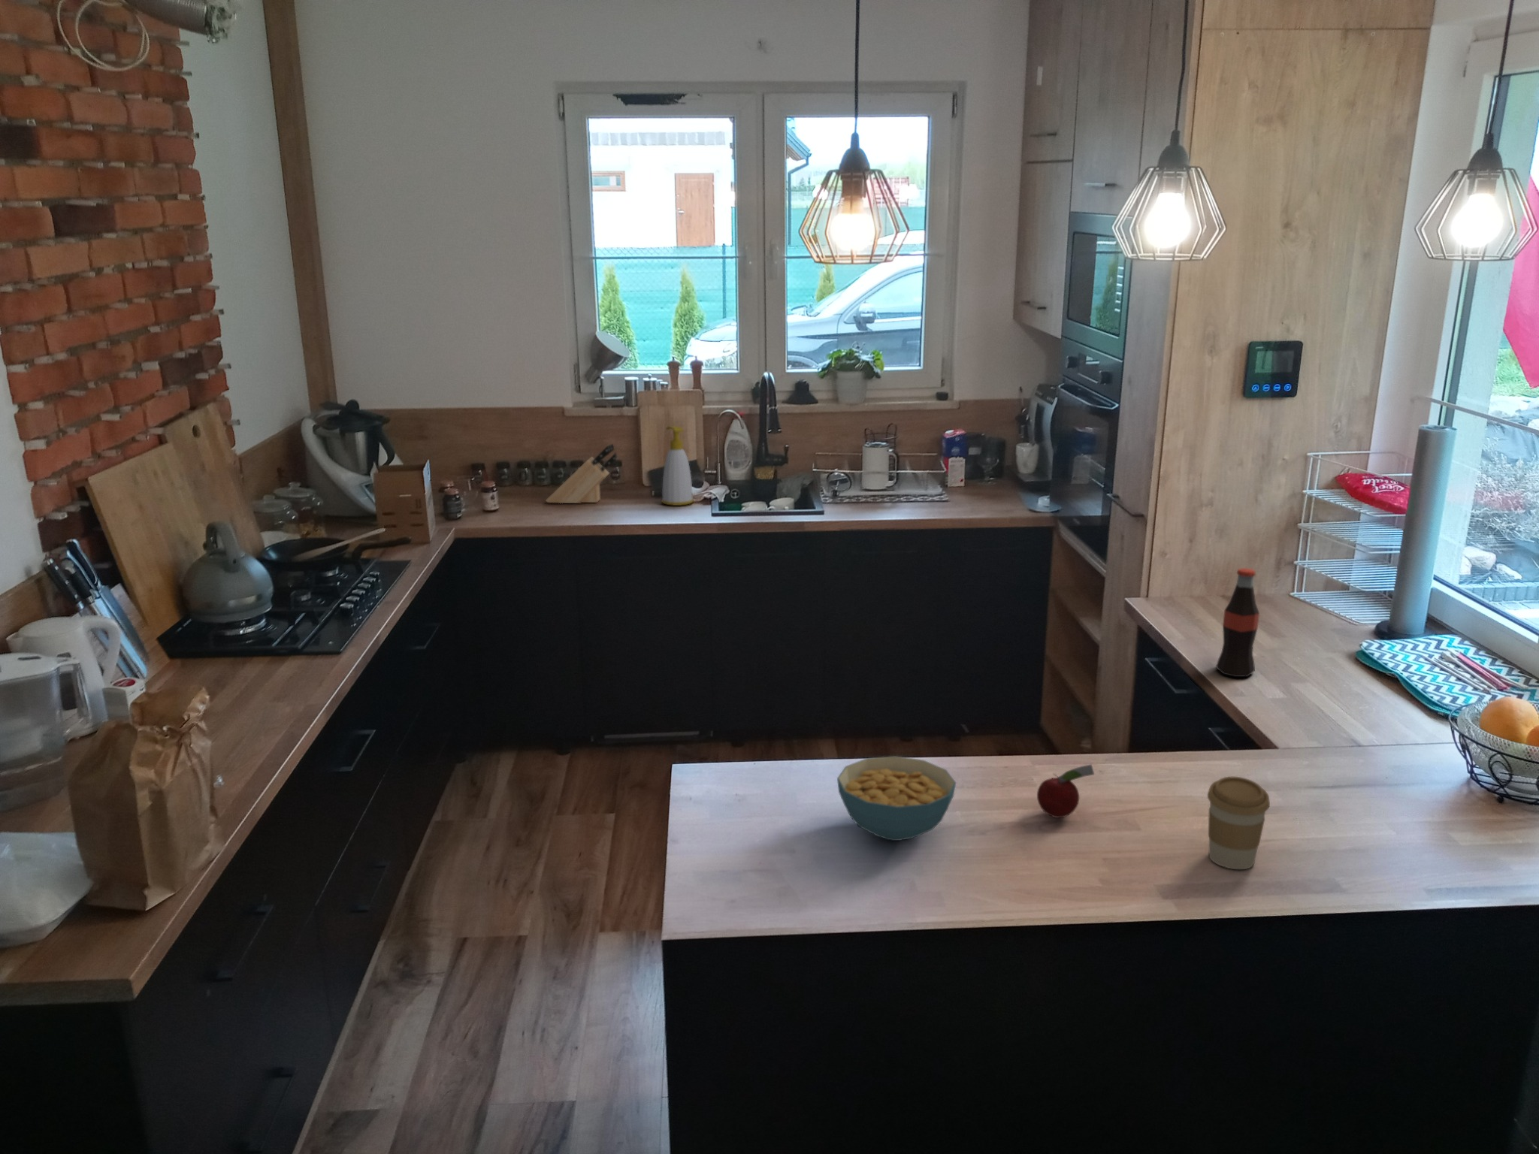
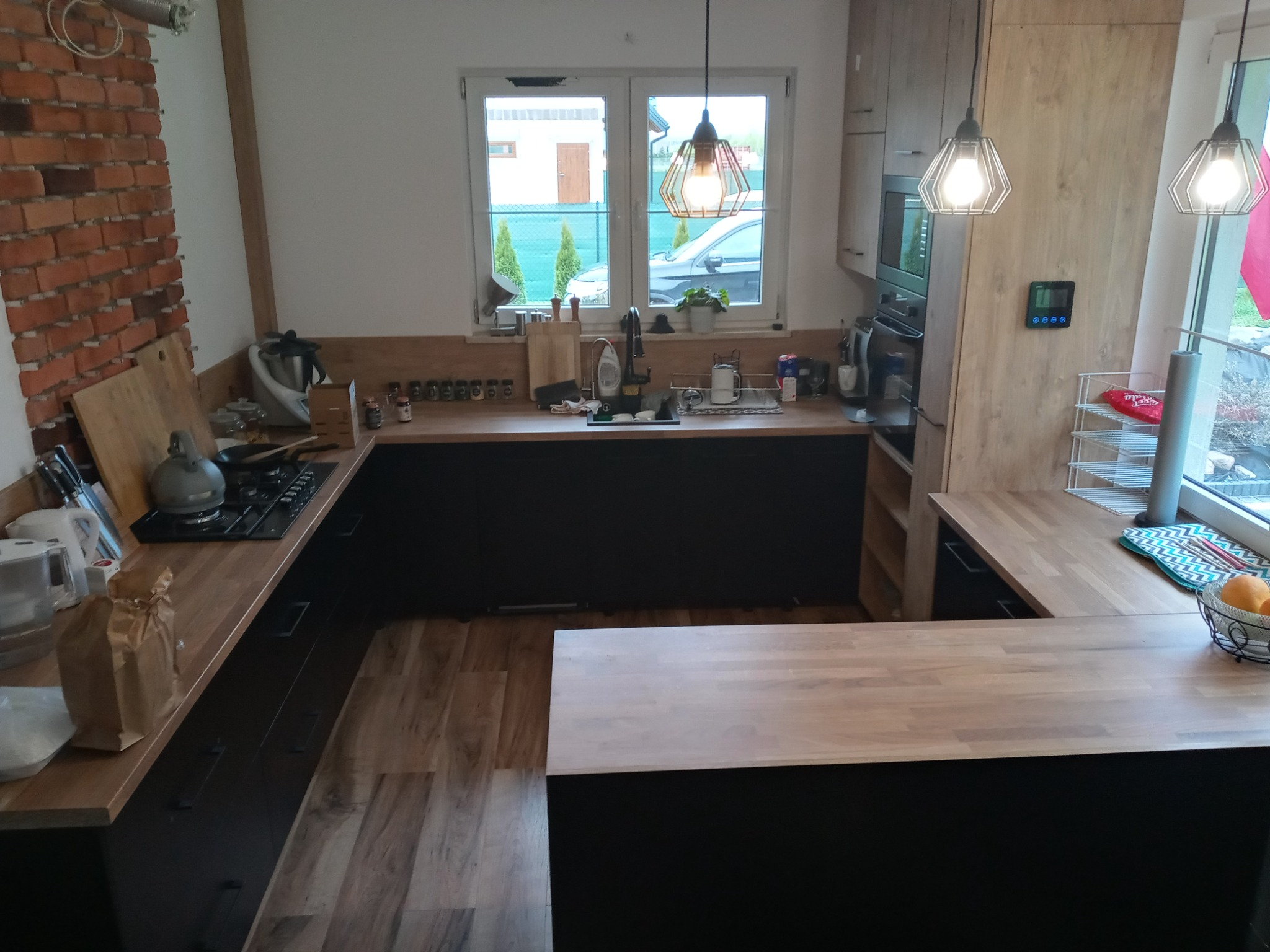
- coffee cup (1235, 822)
- bottle (1241, 621)
- cereal bowl (896, 806)
- knife block (582, 473)
- soap bottle (676, 465)
- fruit (1063, 788)
